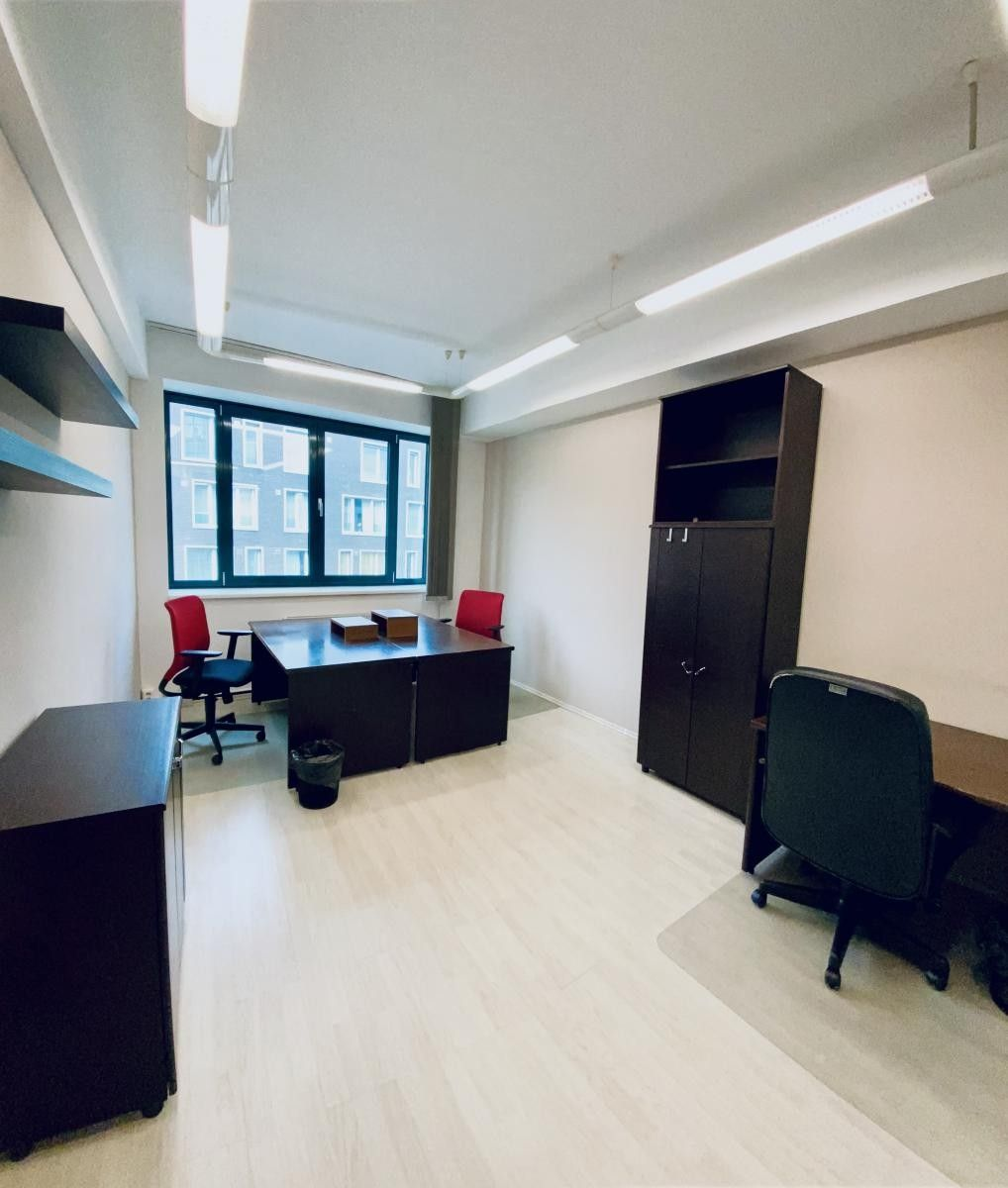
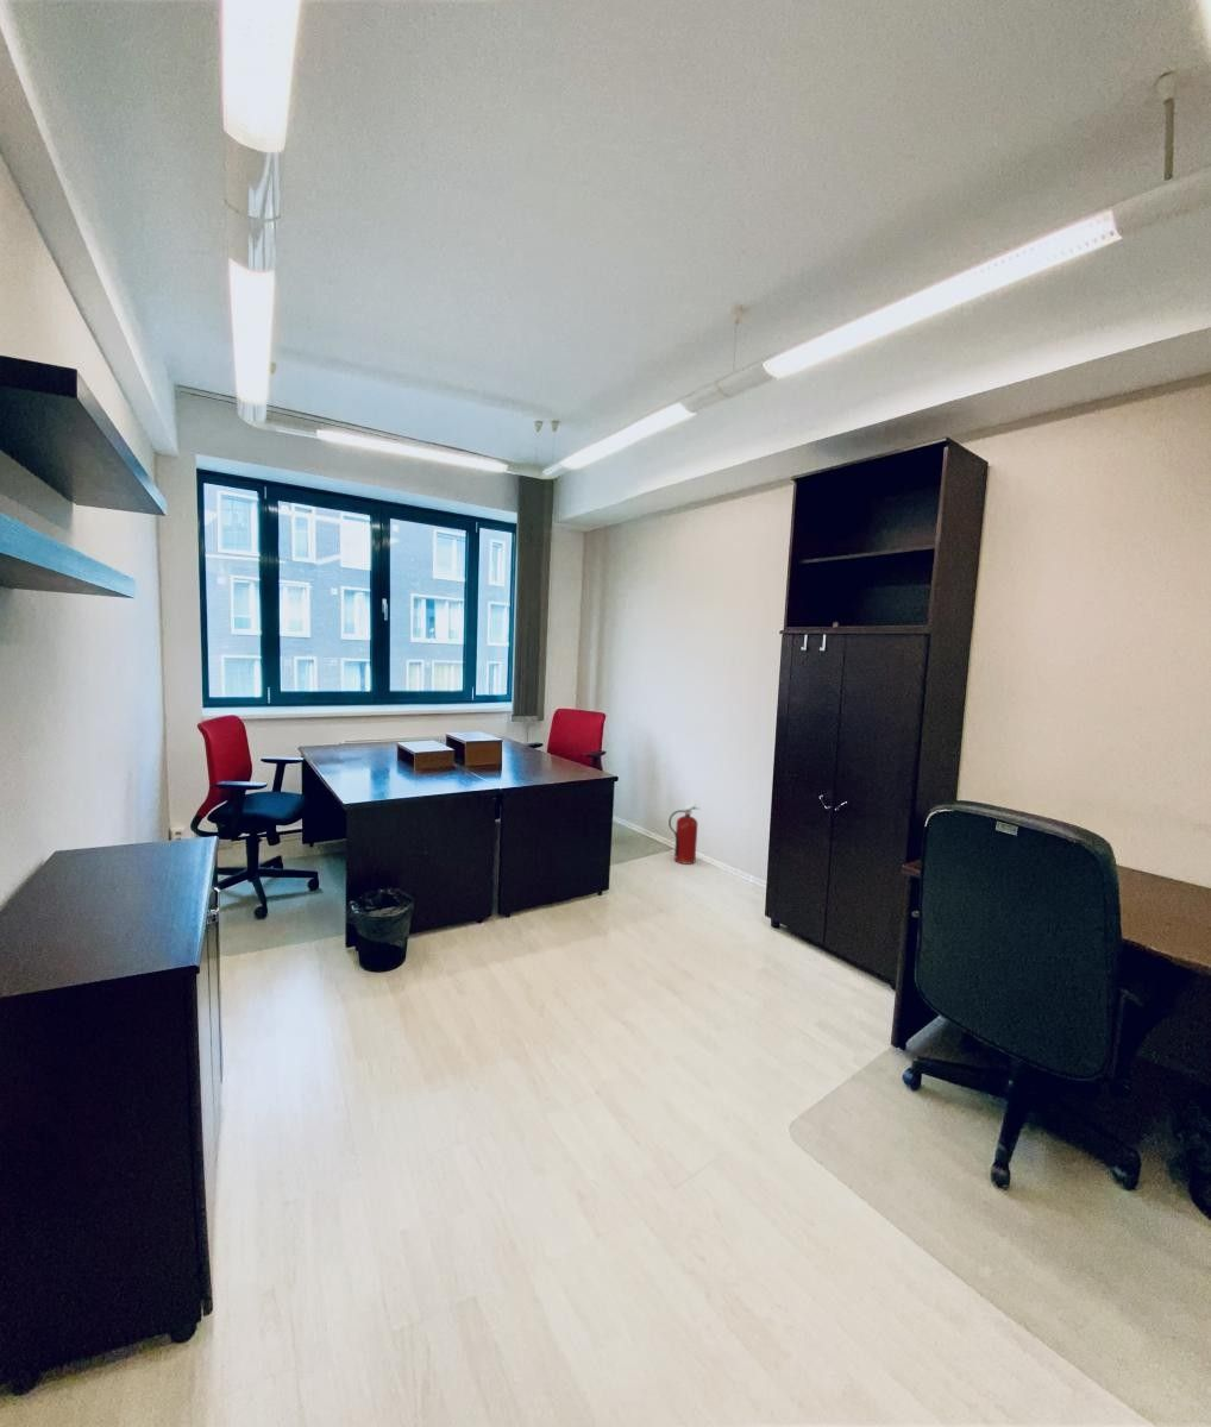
+ fire extinguisher (682, 832)
